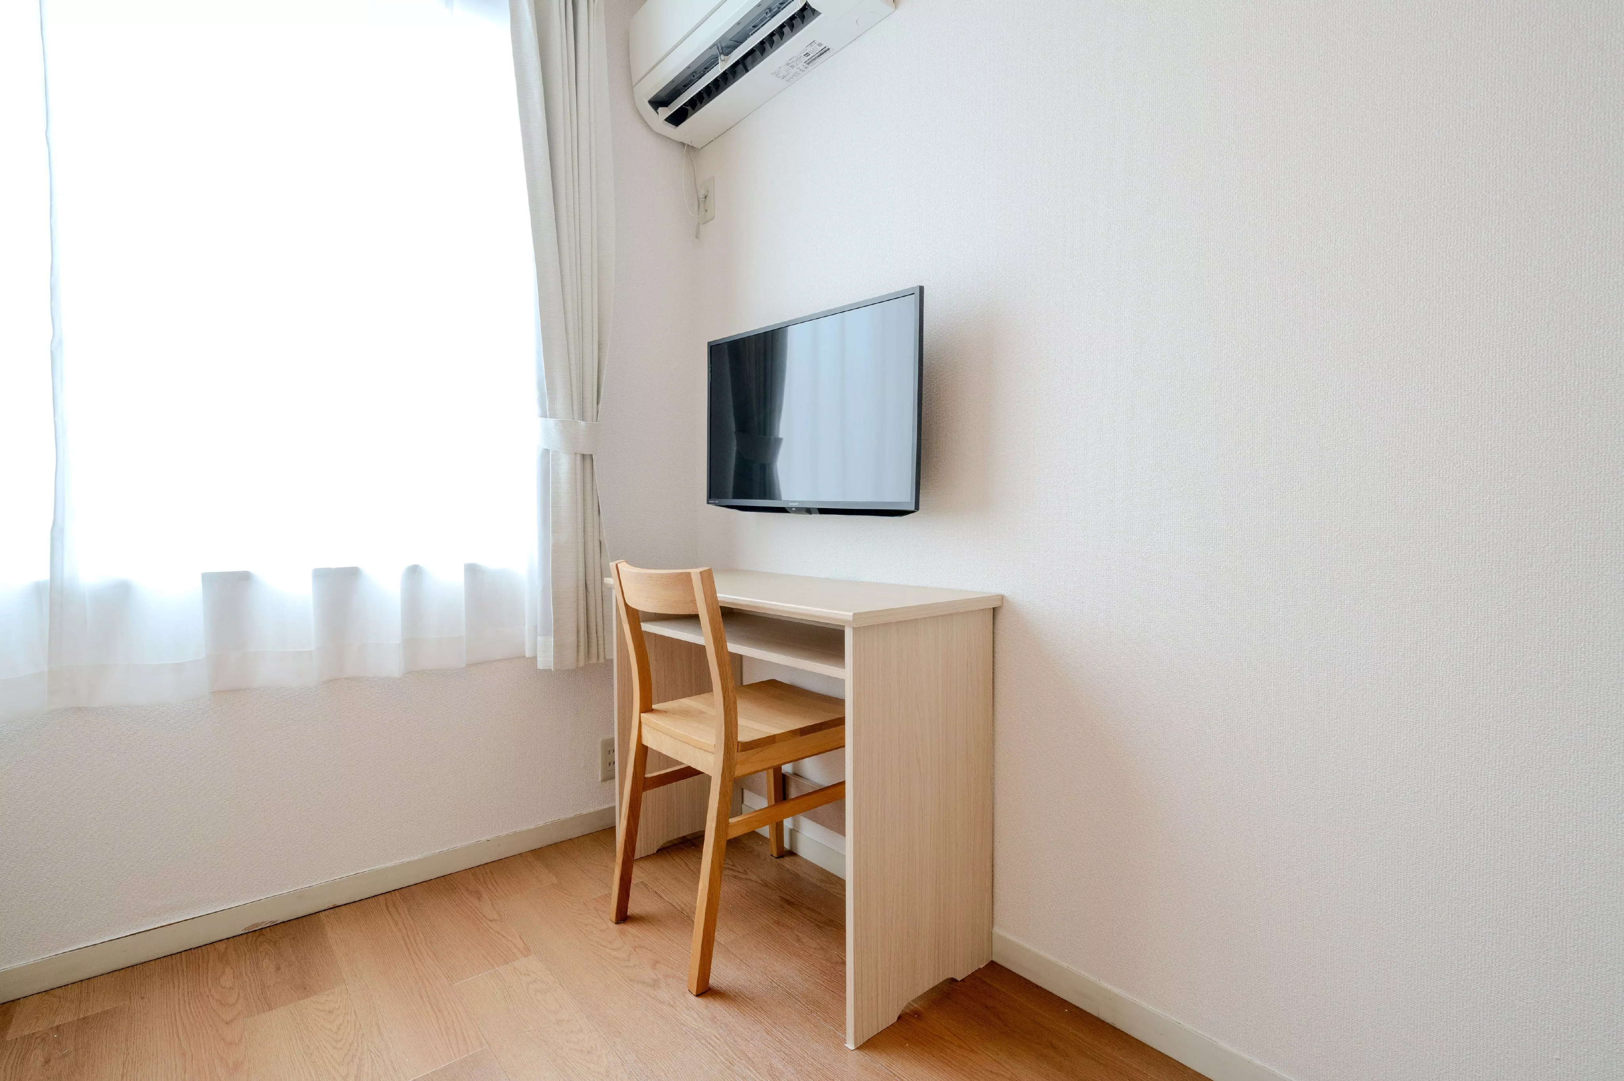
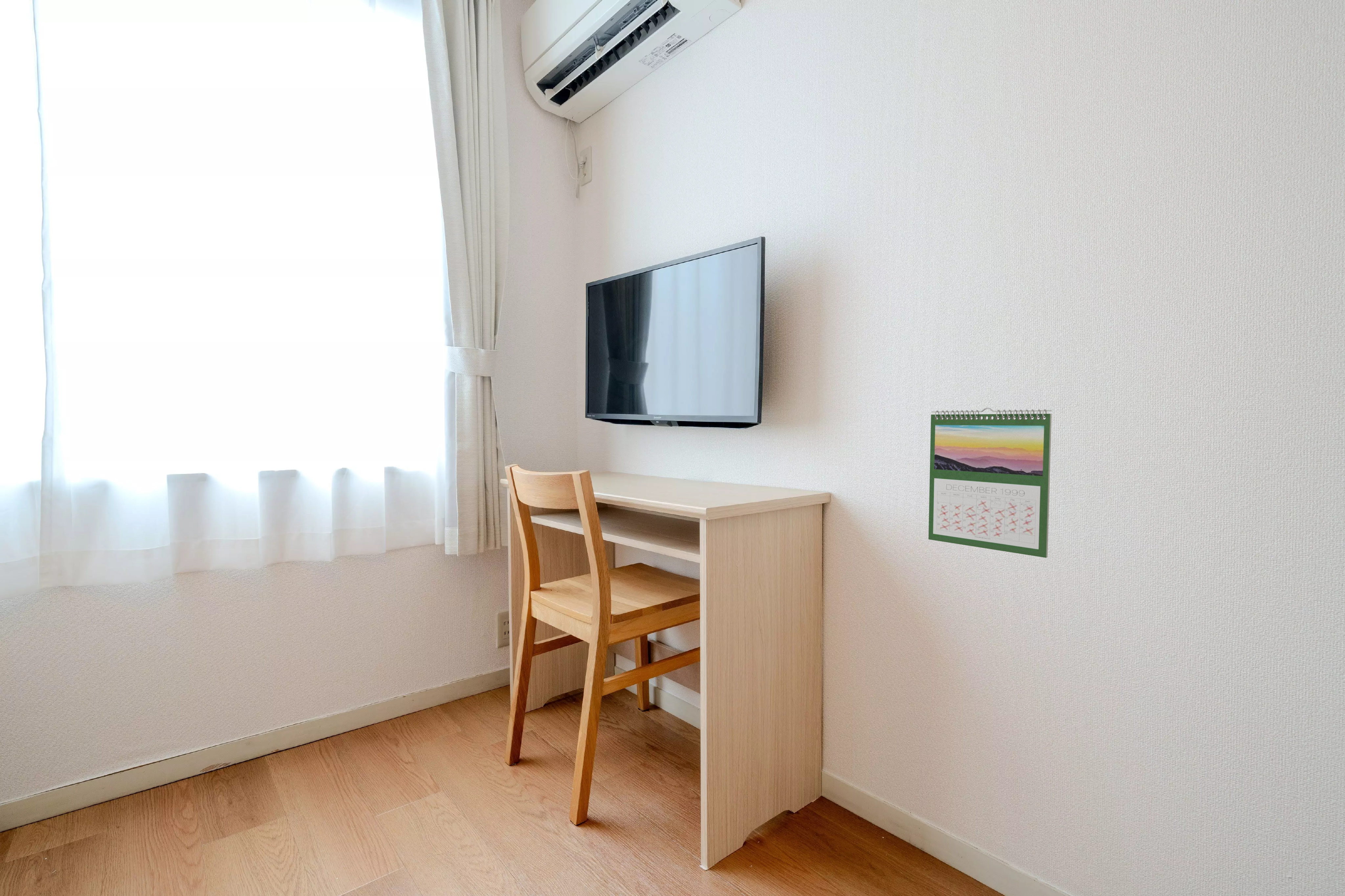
+ calendar (985, 478)
